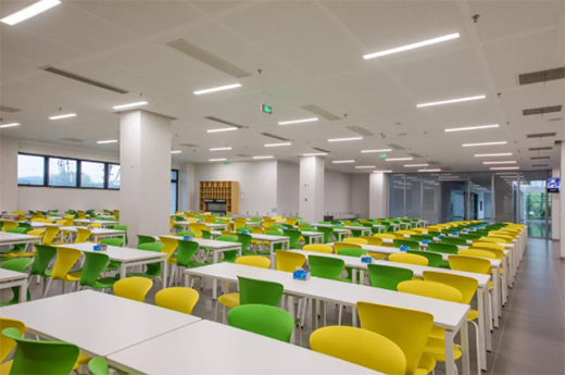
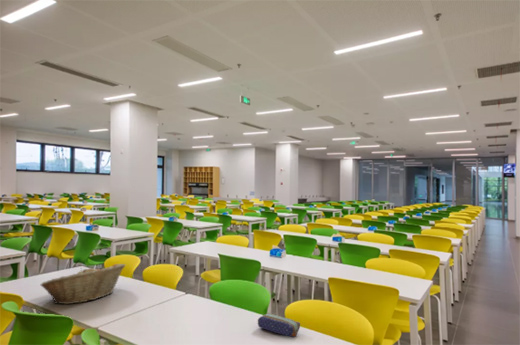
+ fruit basket (85, 280)
+ pencil case (278, 324)
